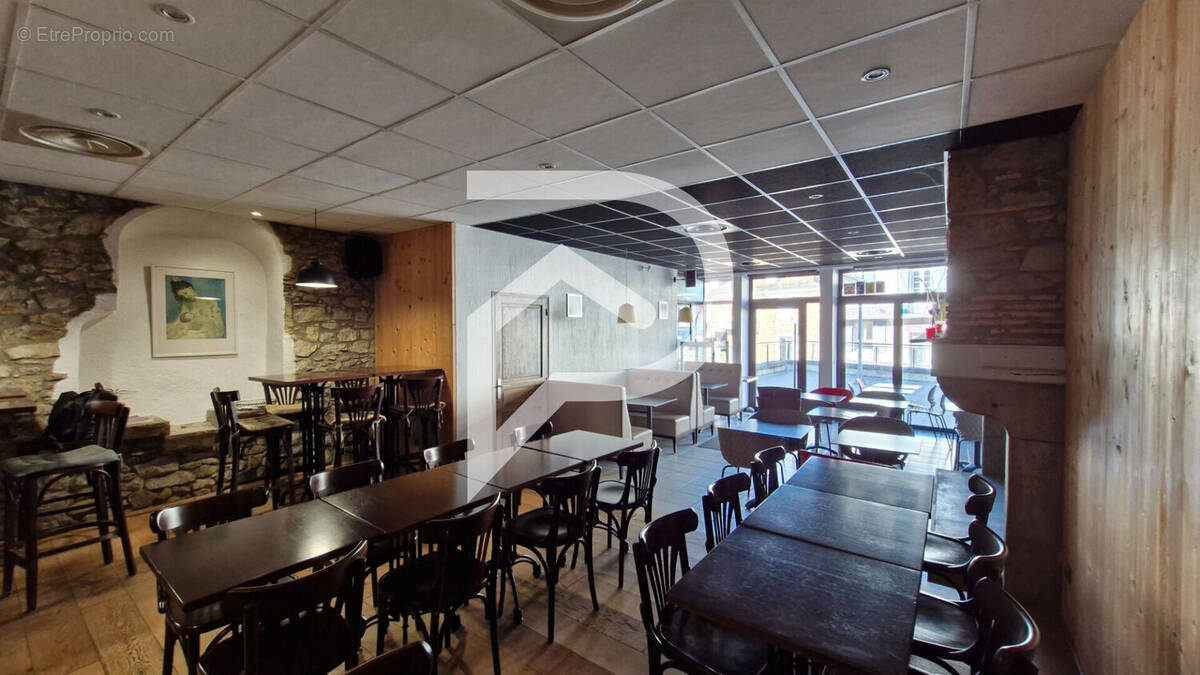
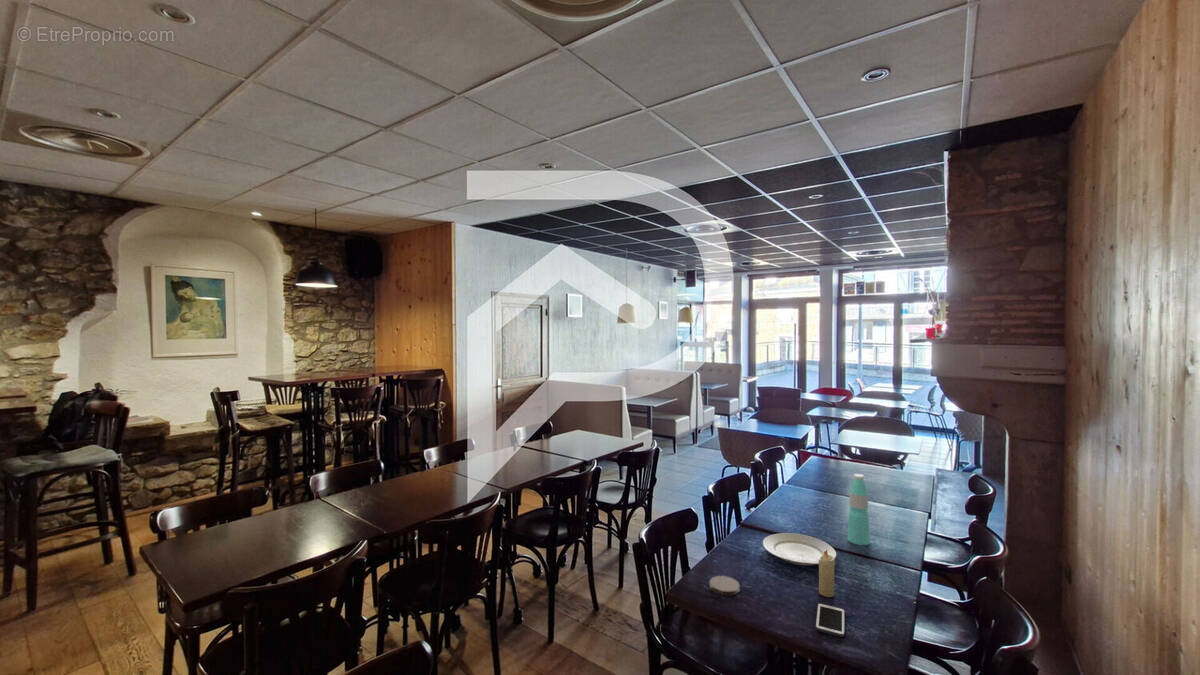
+ water bottle (858, 508)
+ plate (798, 550)
+ coaster (724, 585)
+ candle (826, 571)
+ cell phone (830, 619)
